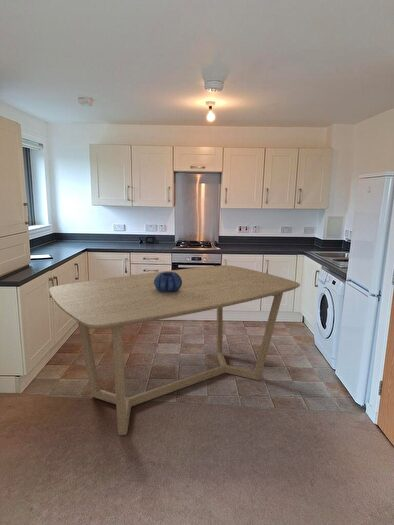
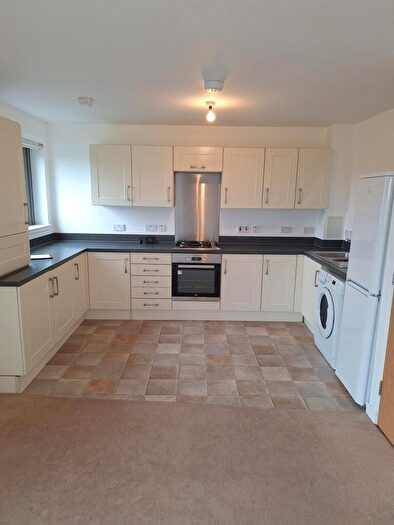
- dining table (176, 316)
- decorative bowl (168, 281)
